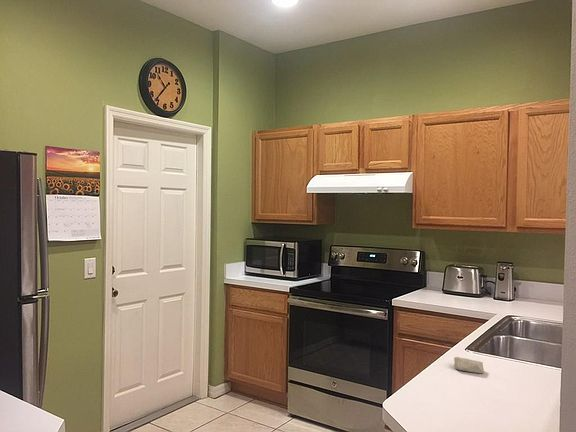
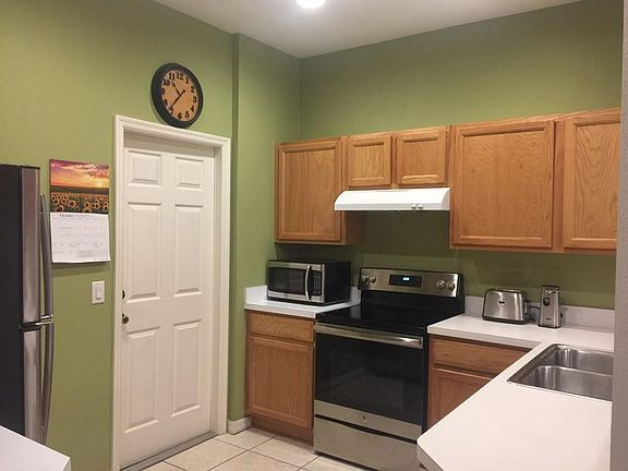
- soap bar (468, 363)
